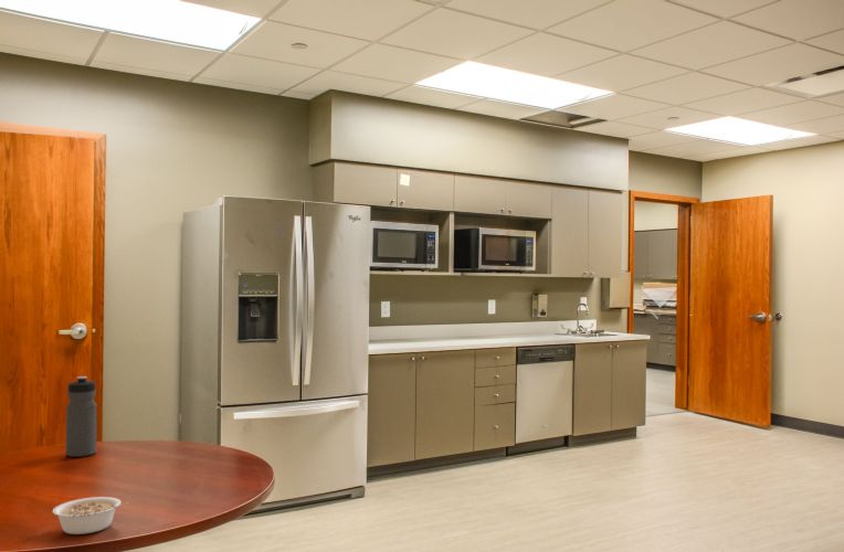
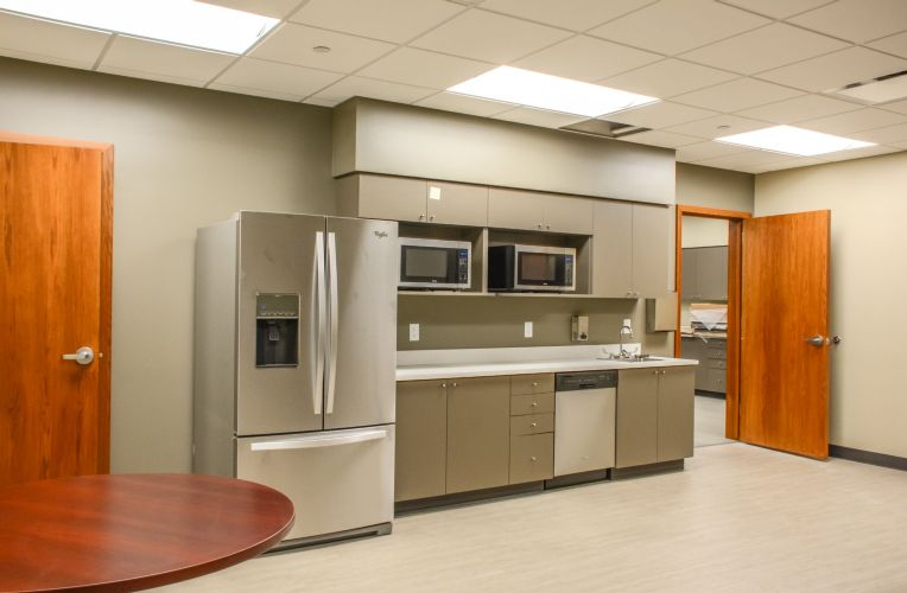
- legume (89, 513)
- water bottle (81, 415)
